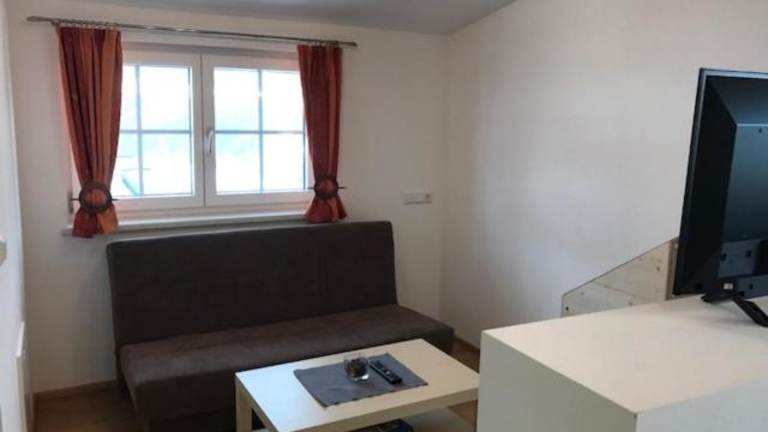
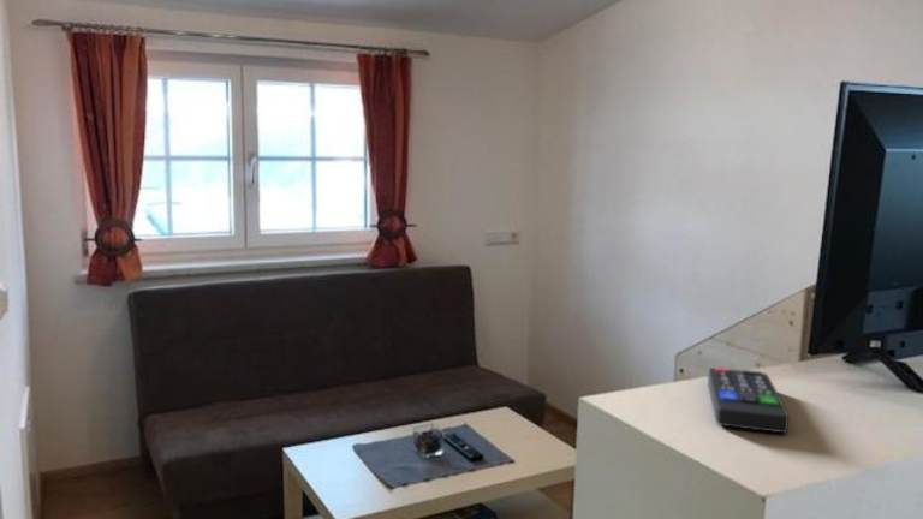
+ remote control (744, 395)
